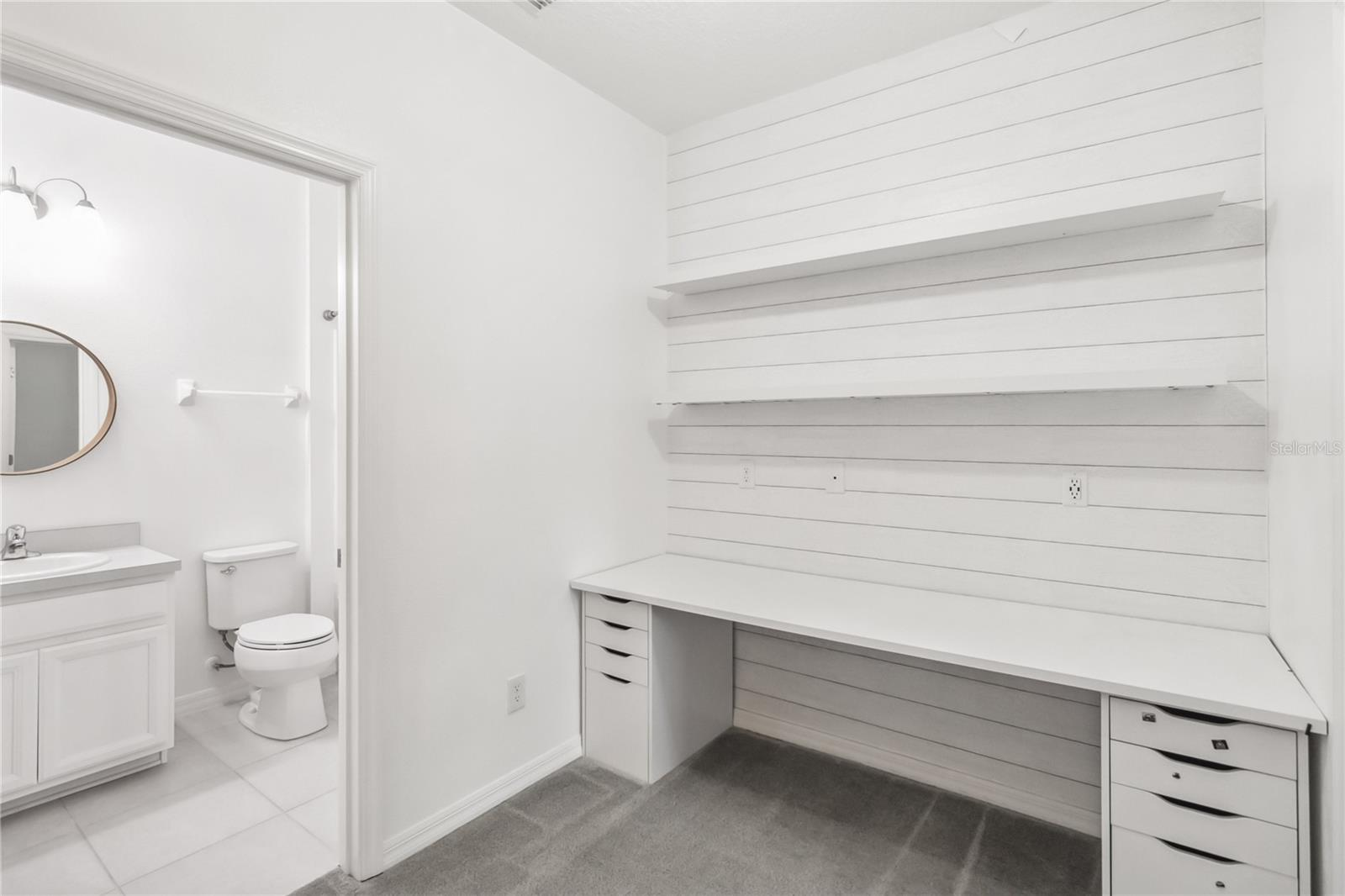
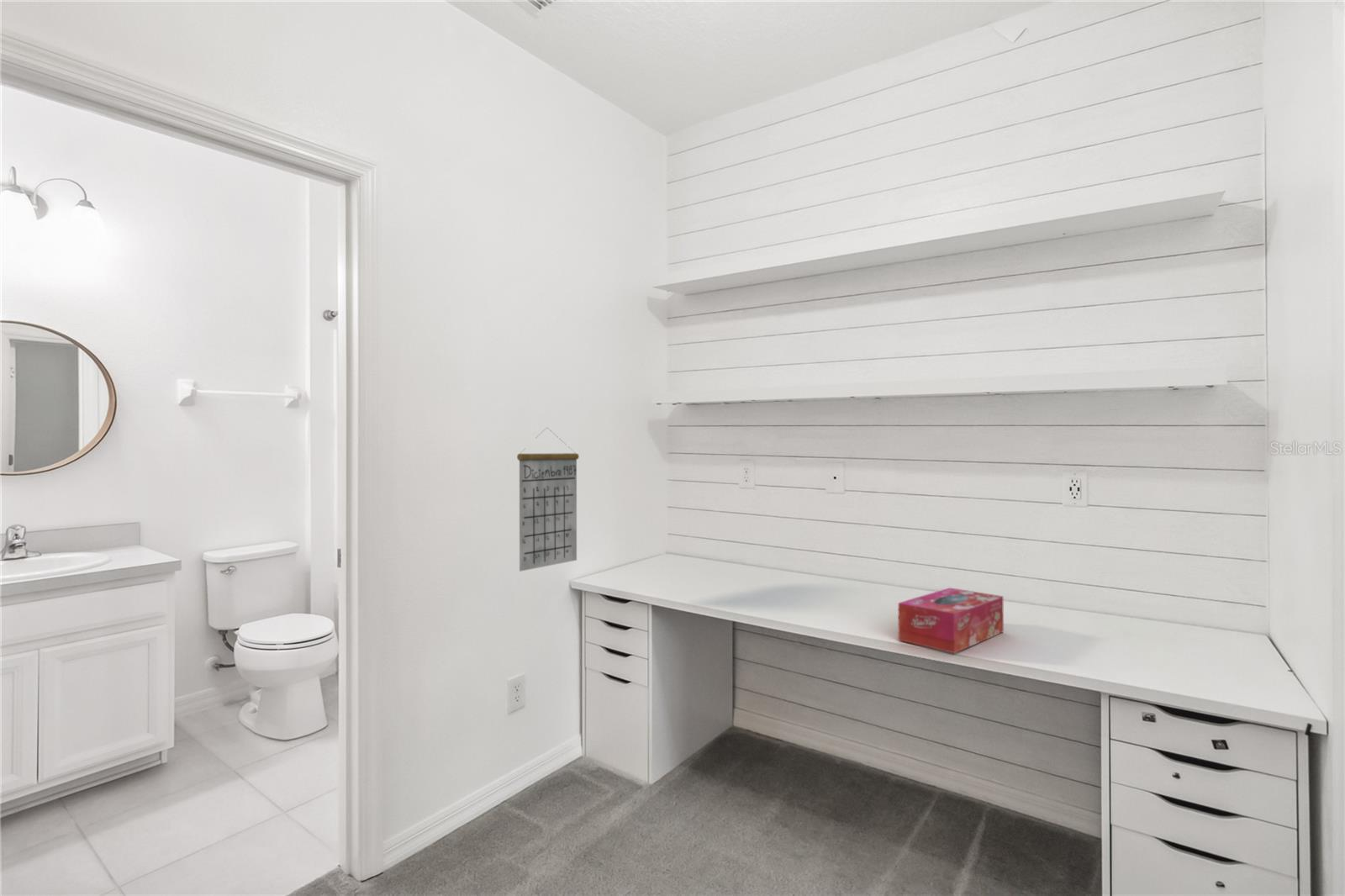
+ calendar (549, 496)
+ tissue box (952, 617)
